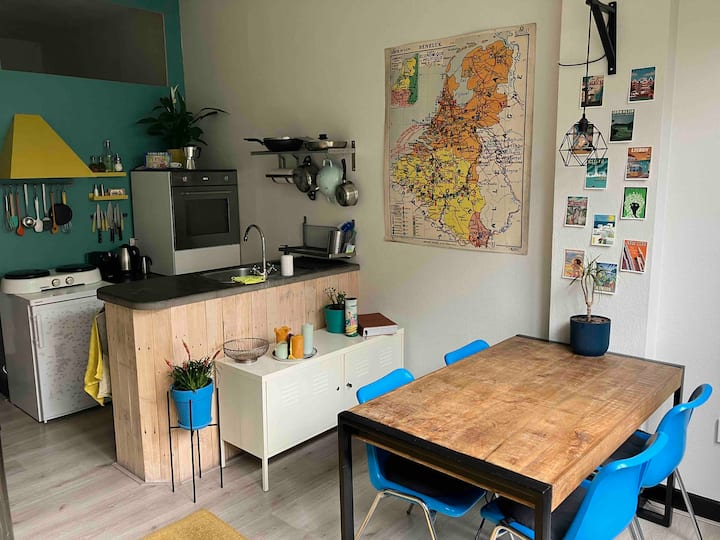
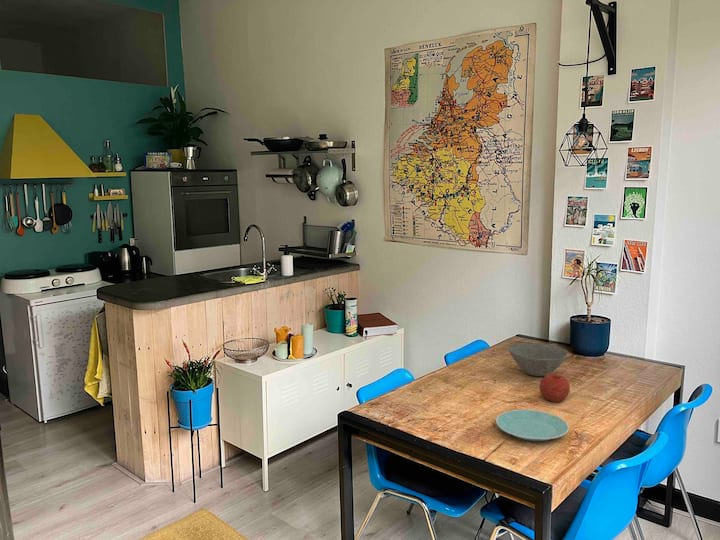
+ plate (531, 426)
+ bowl (537, 361)
+ fruit (555, 385)
